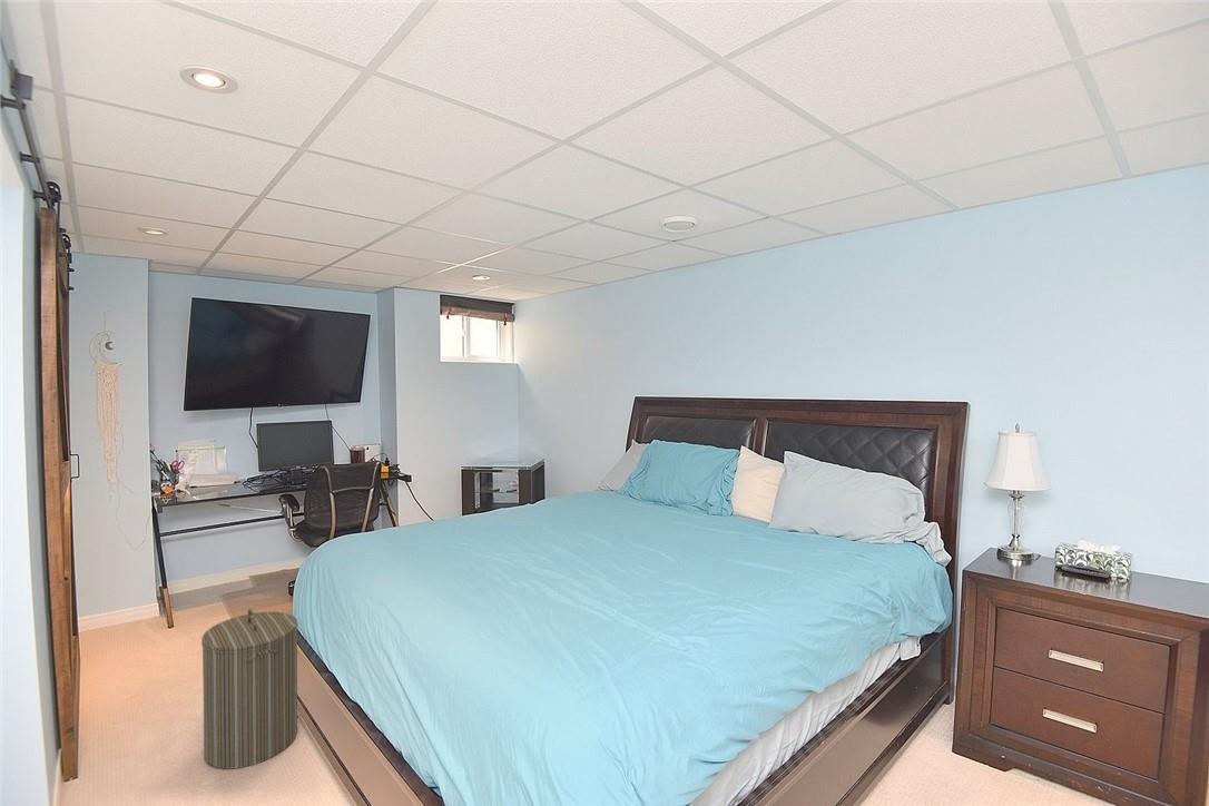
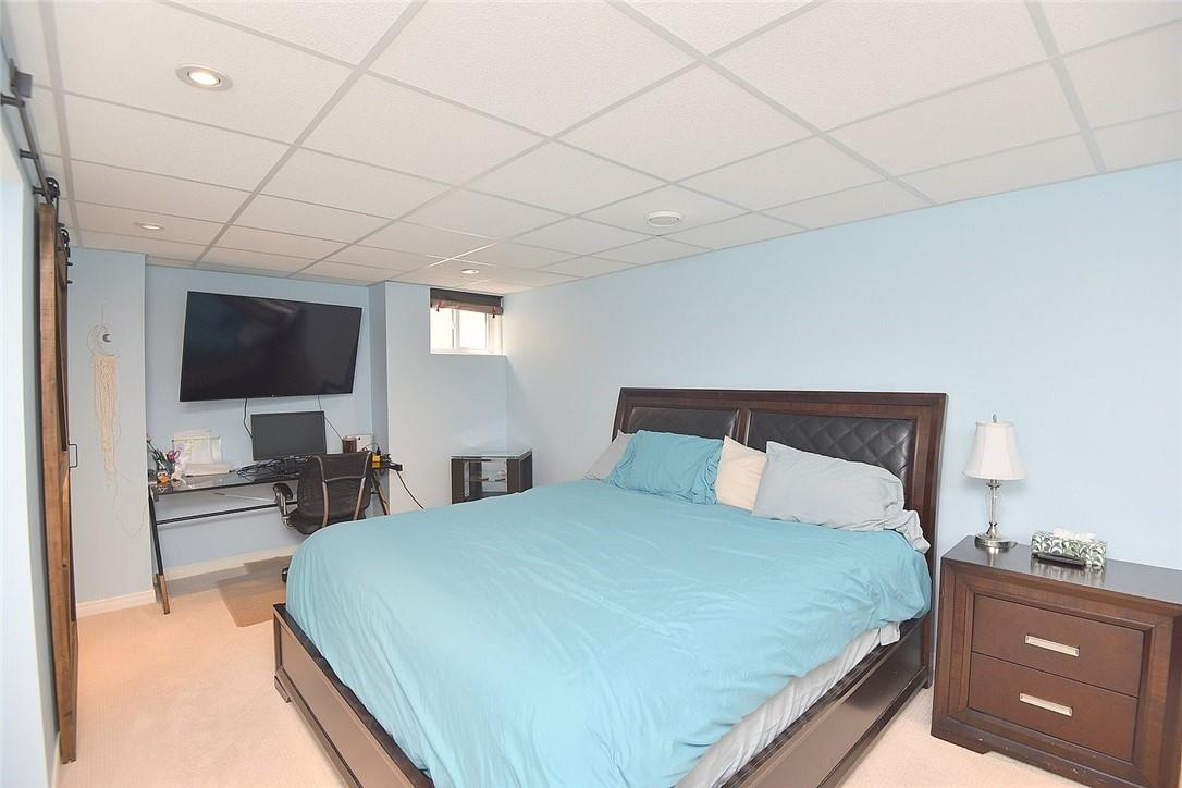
- laundry hamper (252, 677)
